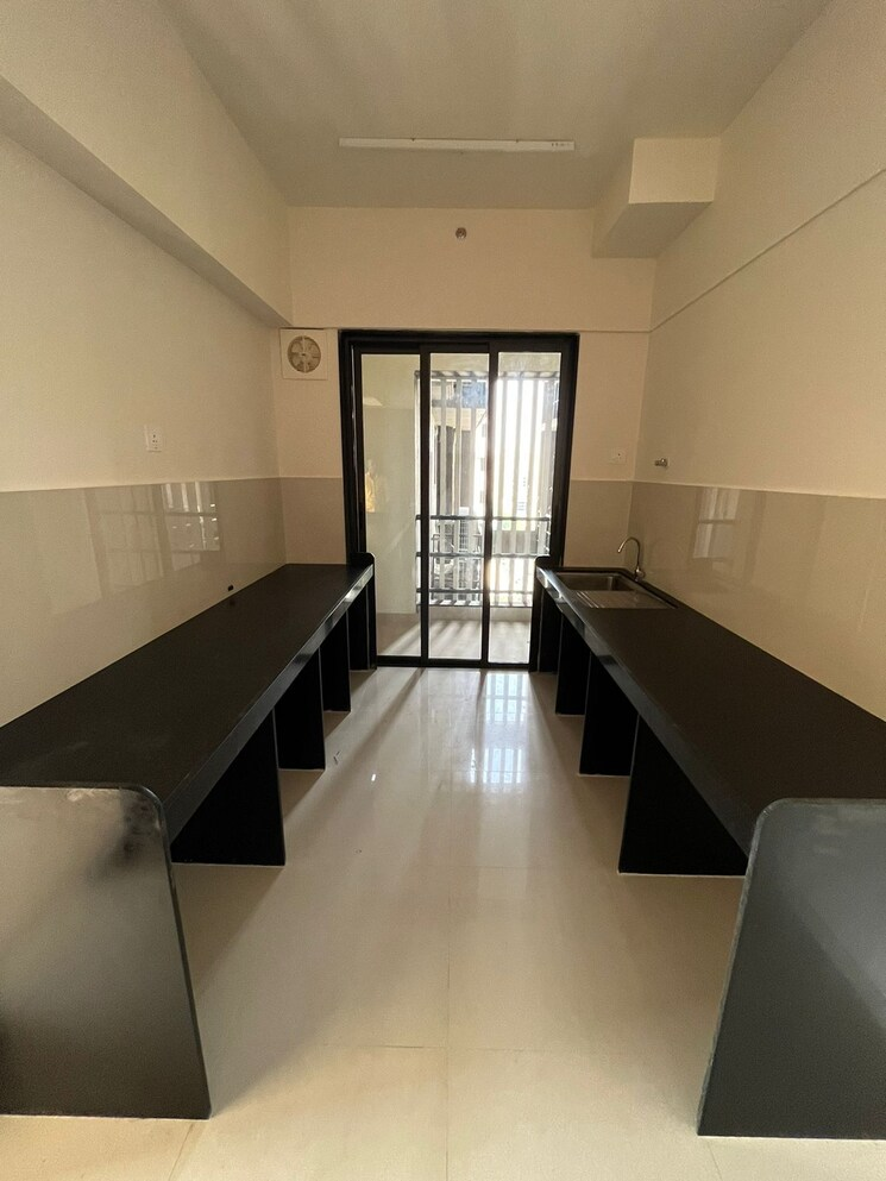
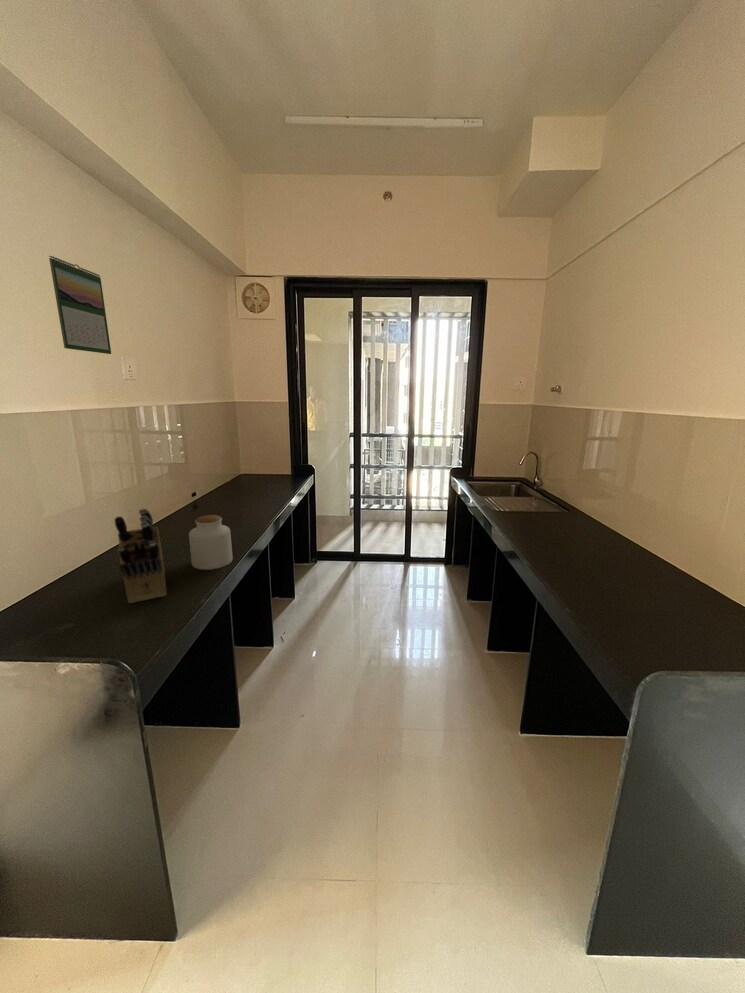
+ jar (210, 541)
+ calendar (83, 308)
+ knife block (141, 546)
